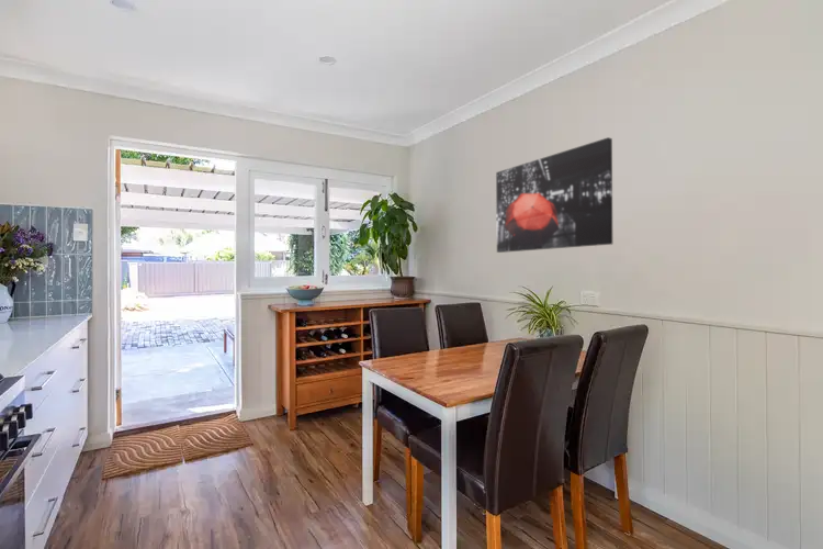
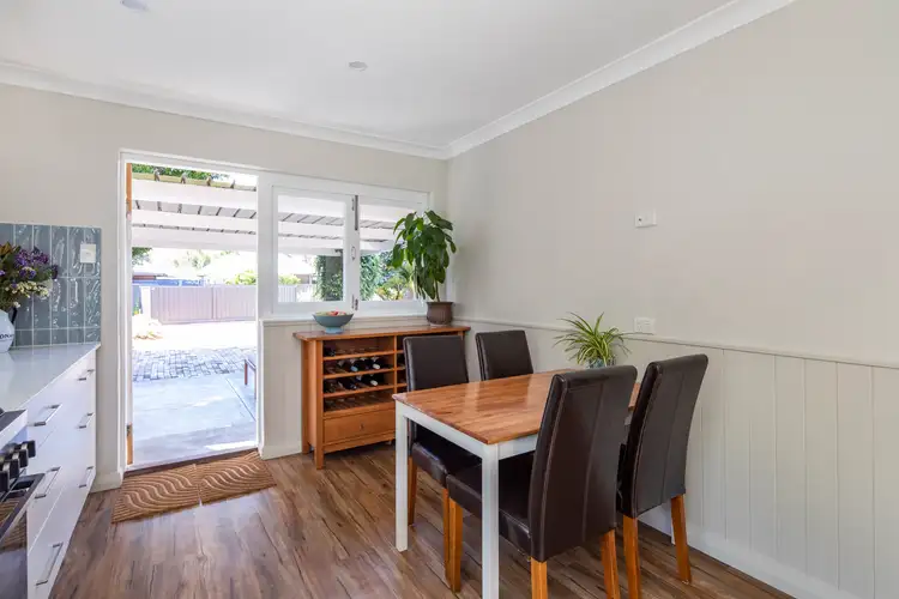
- wall art (545, 203)
